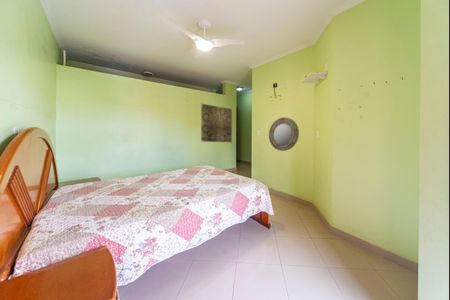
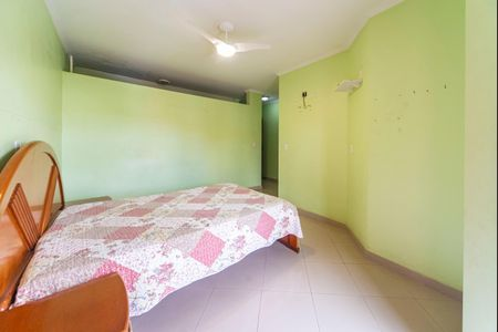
- home mirror (282, 134)
- wall art (217, 124)
